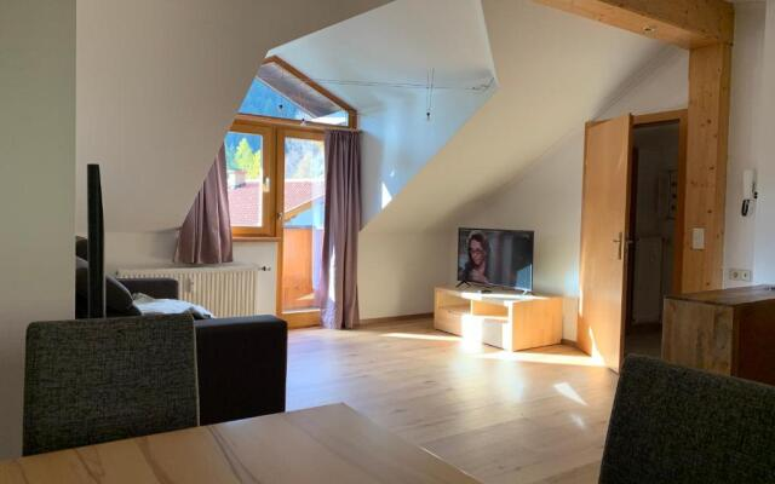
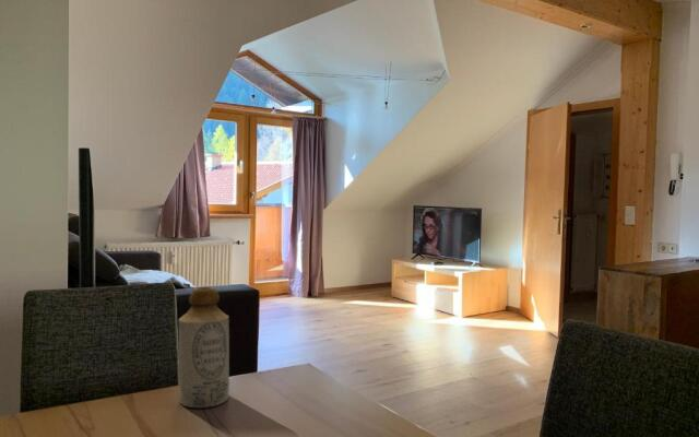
+ bottle (204, 343)
